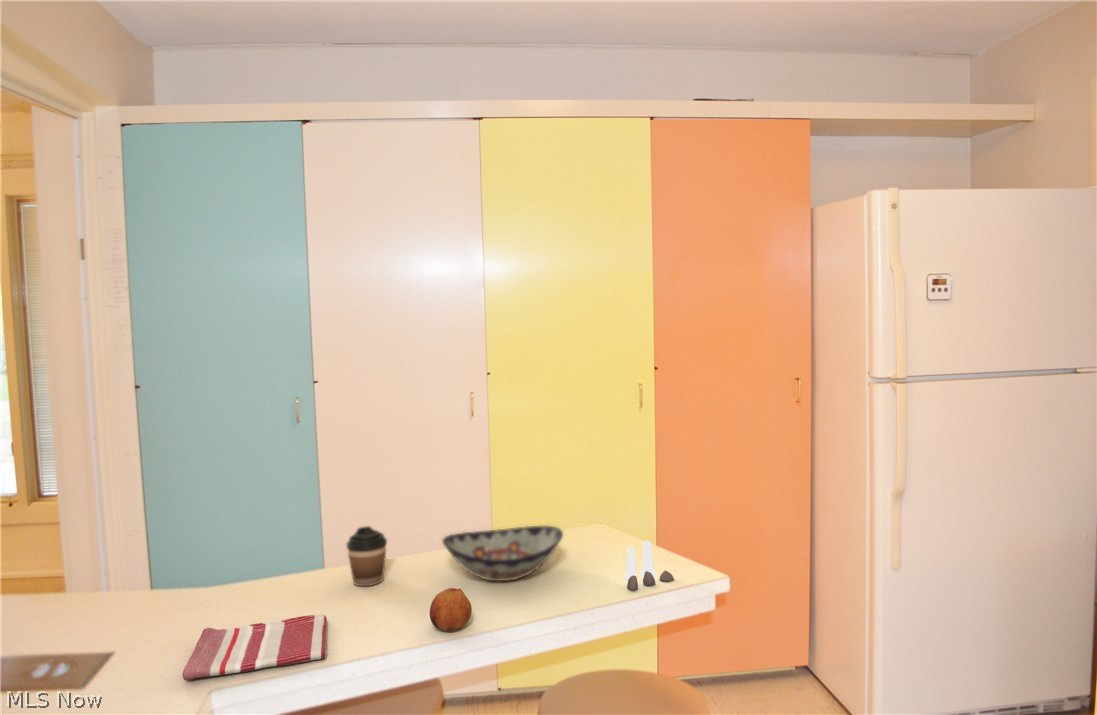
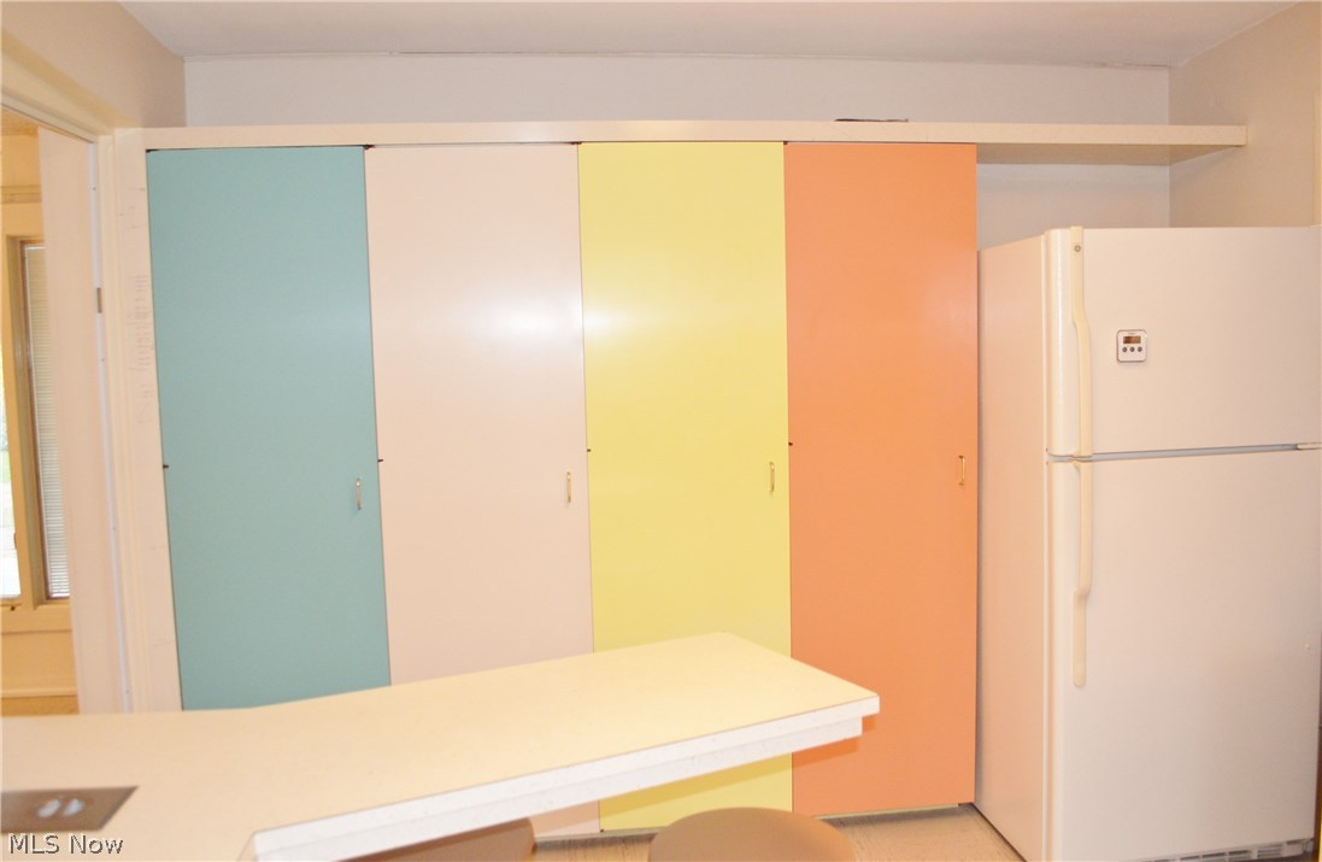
- coffee cup (367, 555)
- salt and pepper shaker set (646, 562)
- dish towel (260, 643)
- decorative bowl (503, 555)
- fruit (450, 608)
